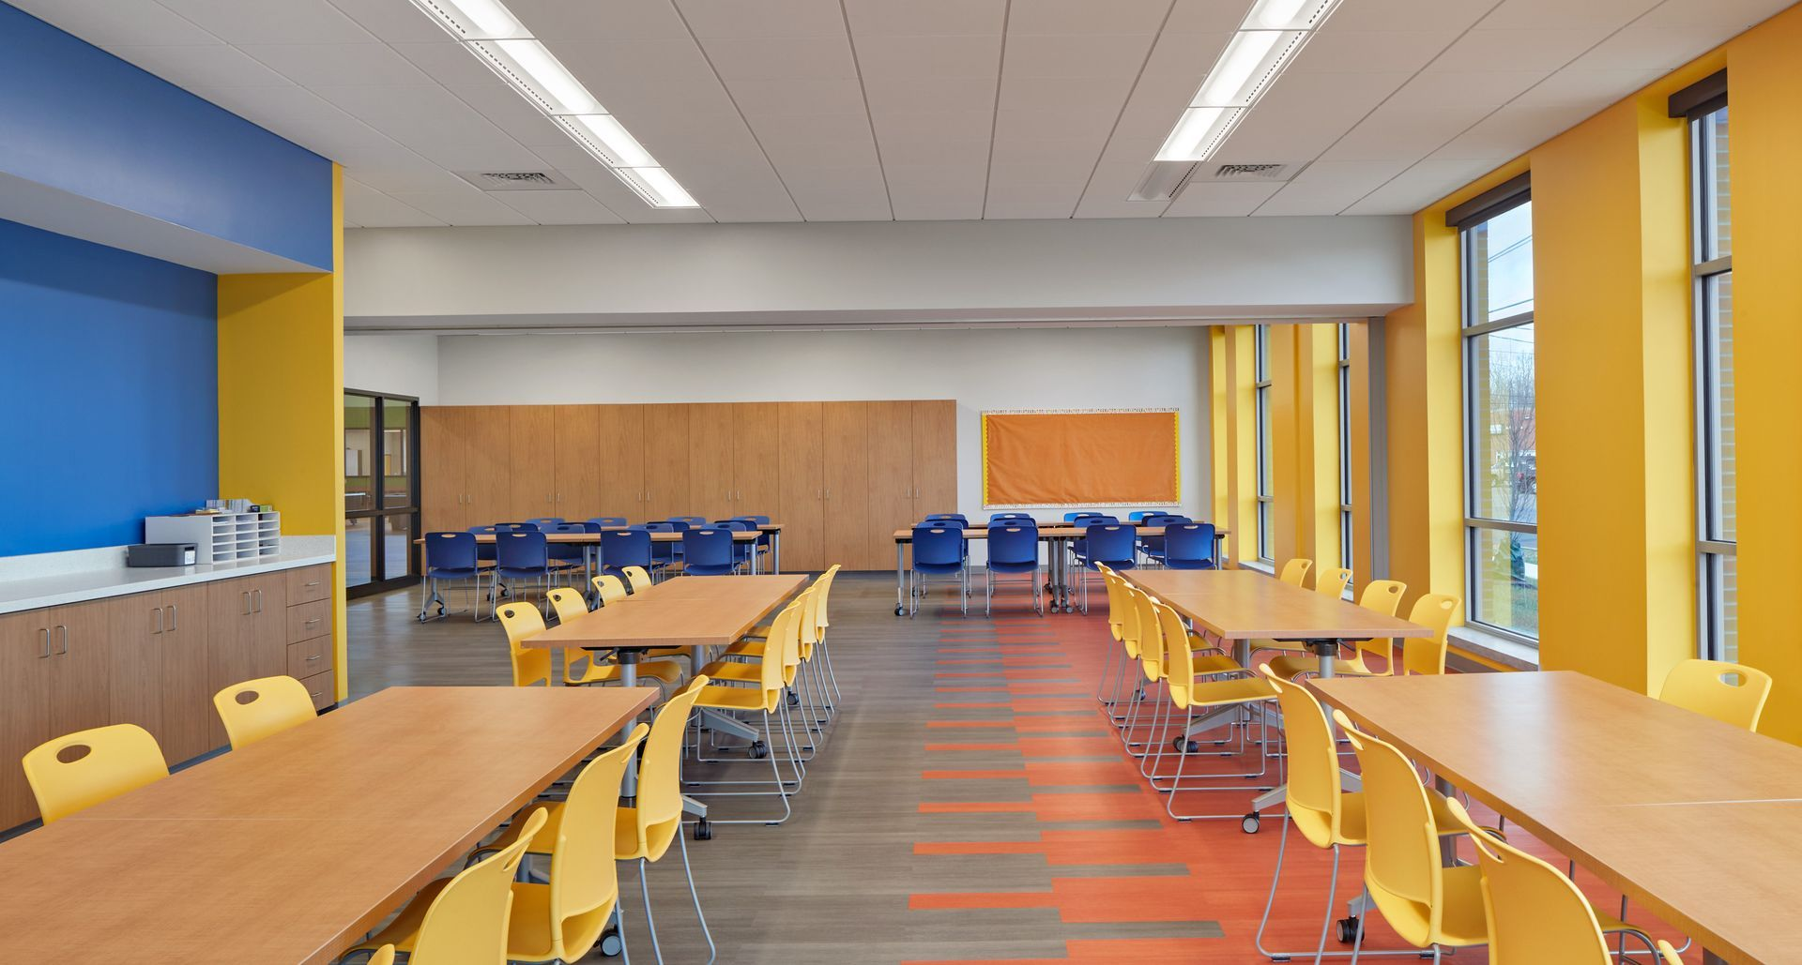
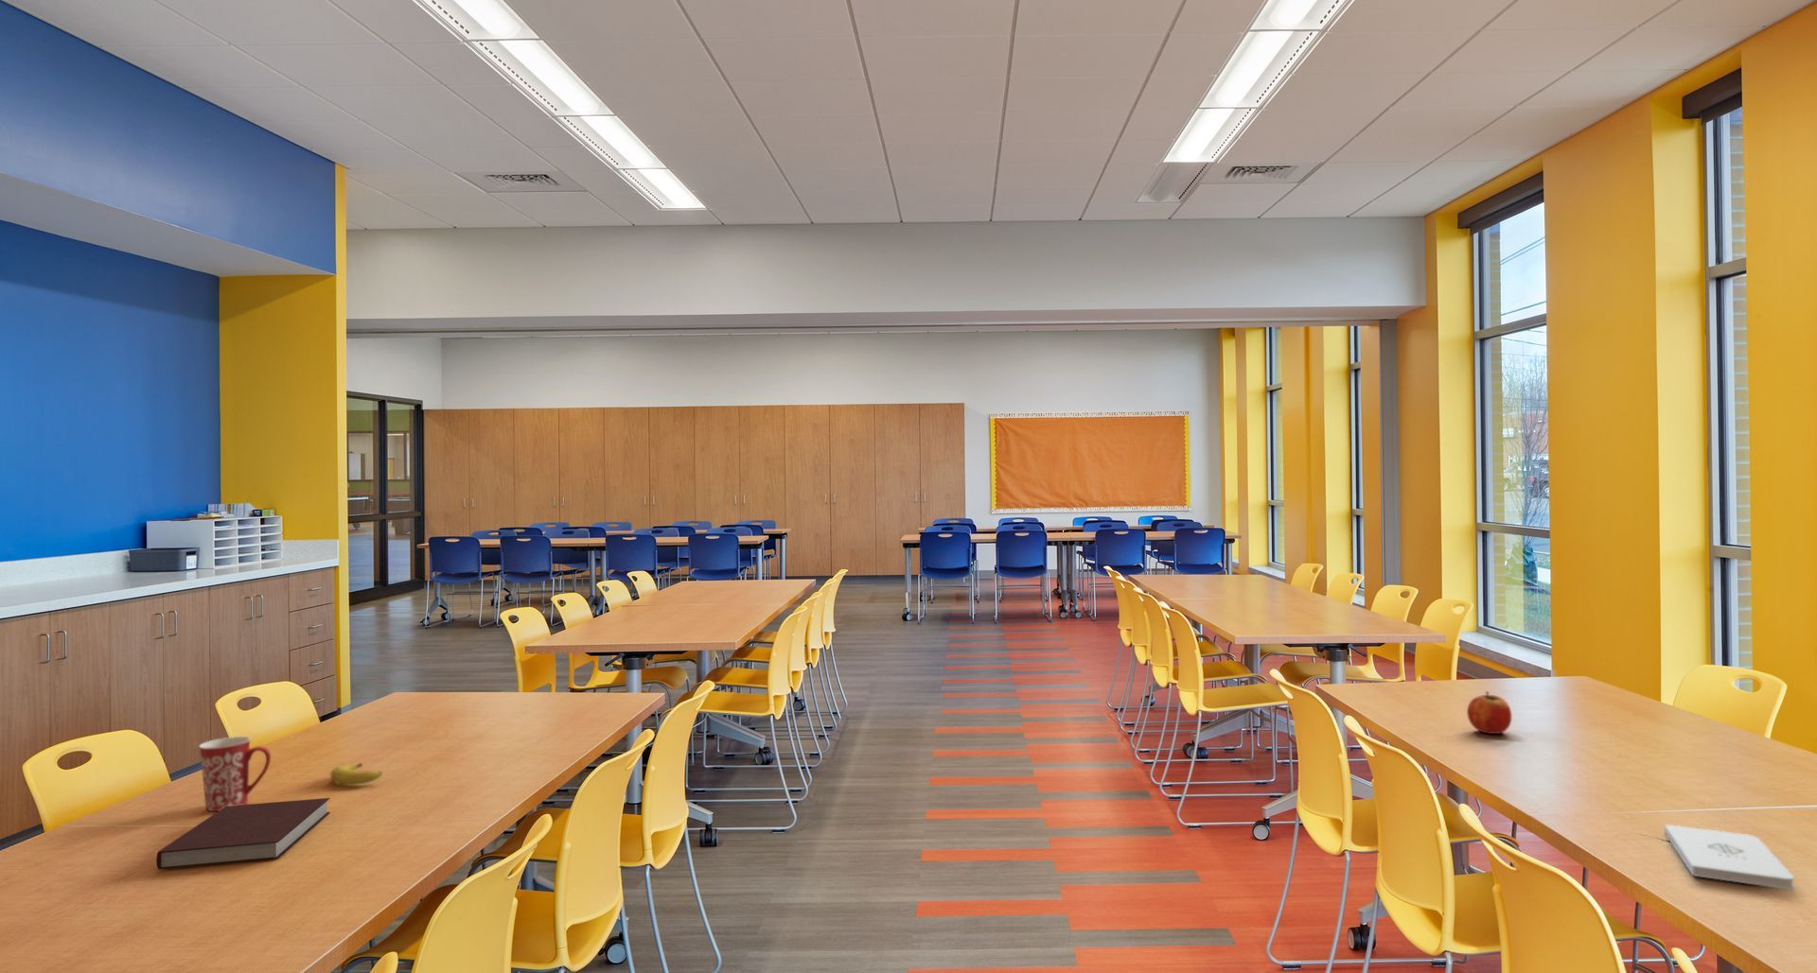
+ fruit (358, 771)
+ notebook (250, 830)
+ apple (1490, 712)
+ notepad (1726, 855)
+ mug (234, 772)
